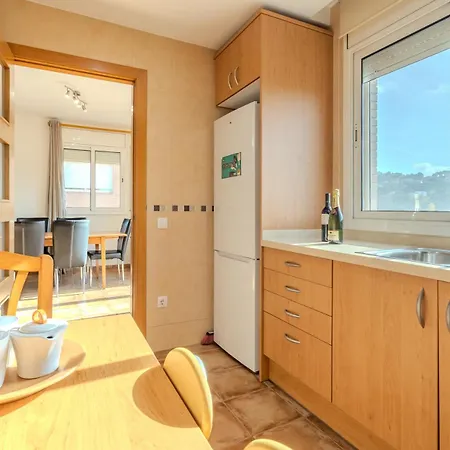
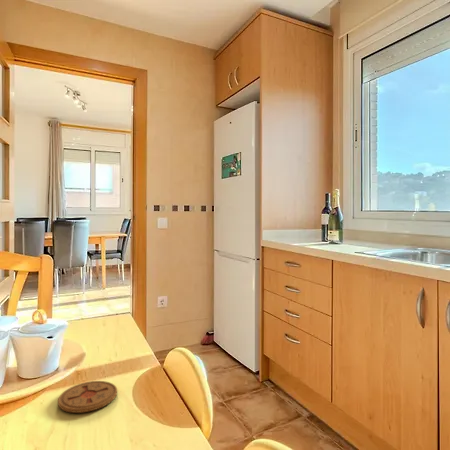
+ coaster (88, 395)
